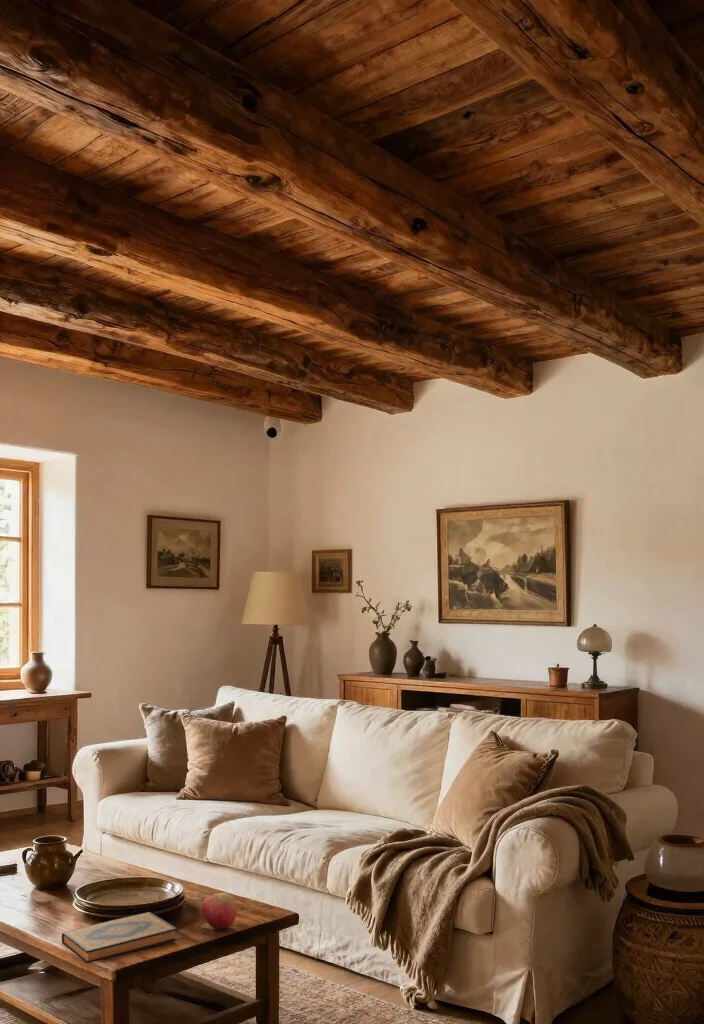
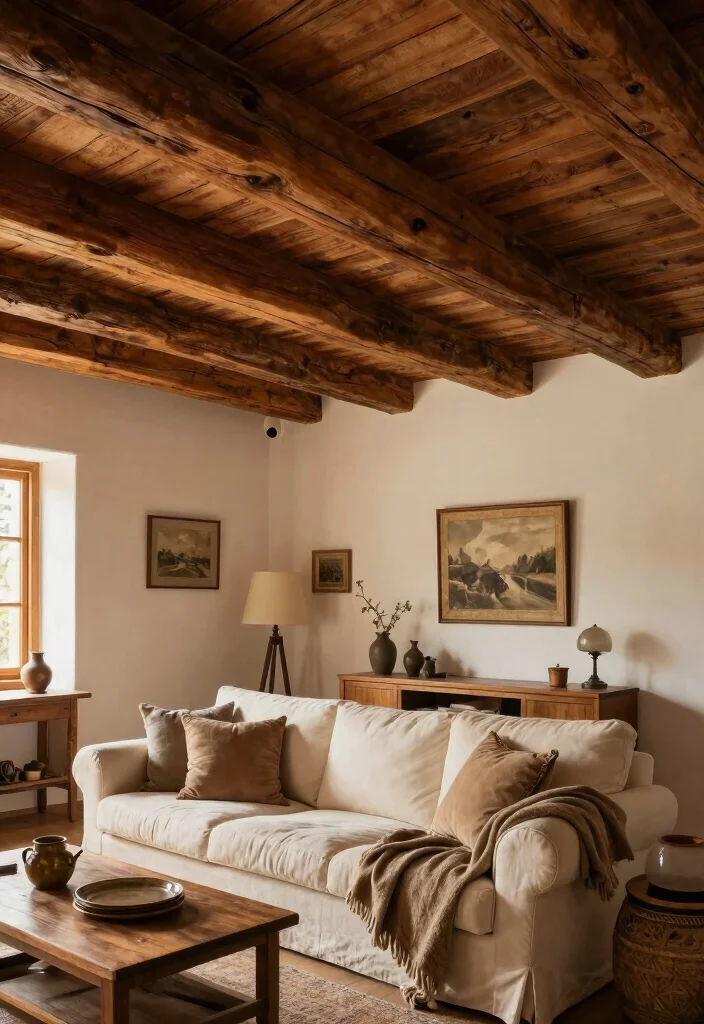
- hardback book (119, 935)
- apple (219, 909)
